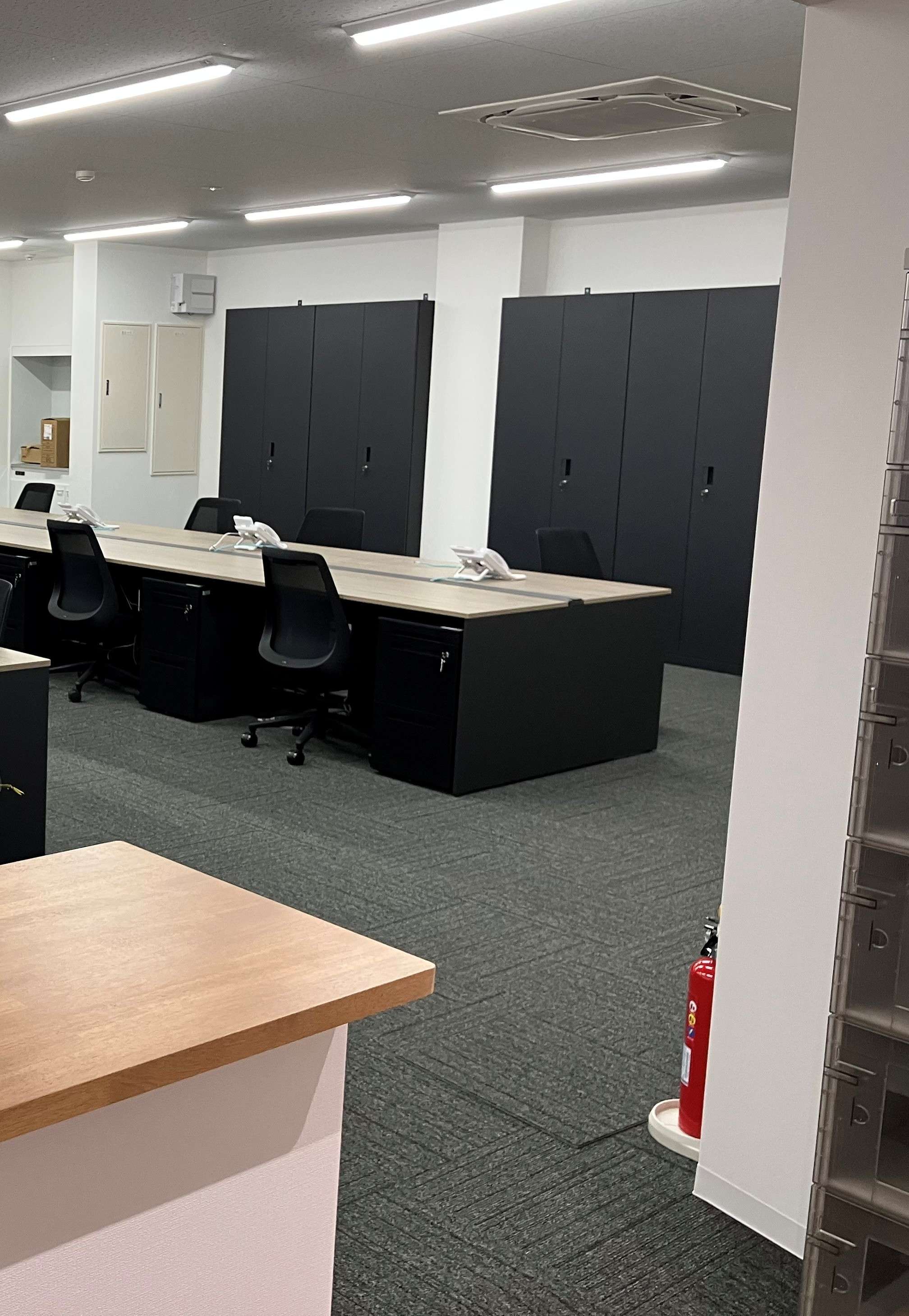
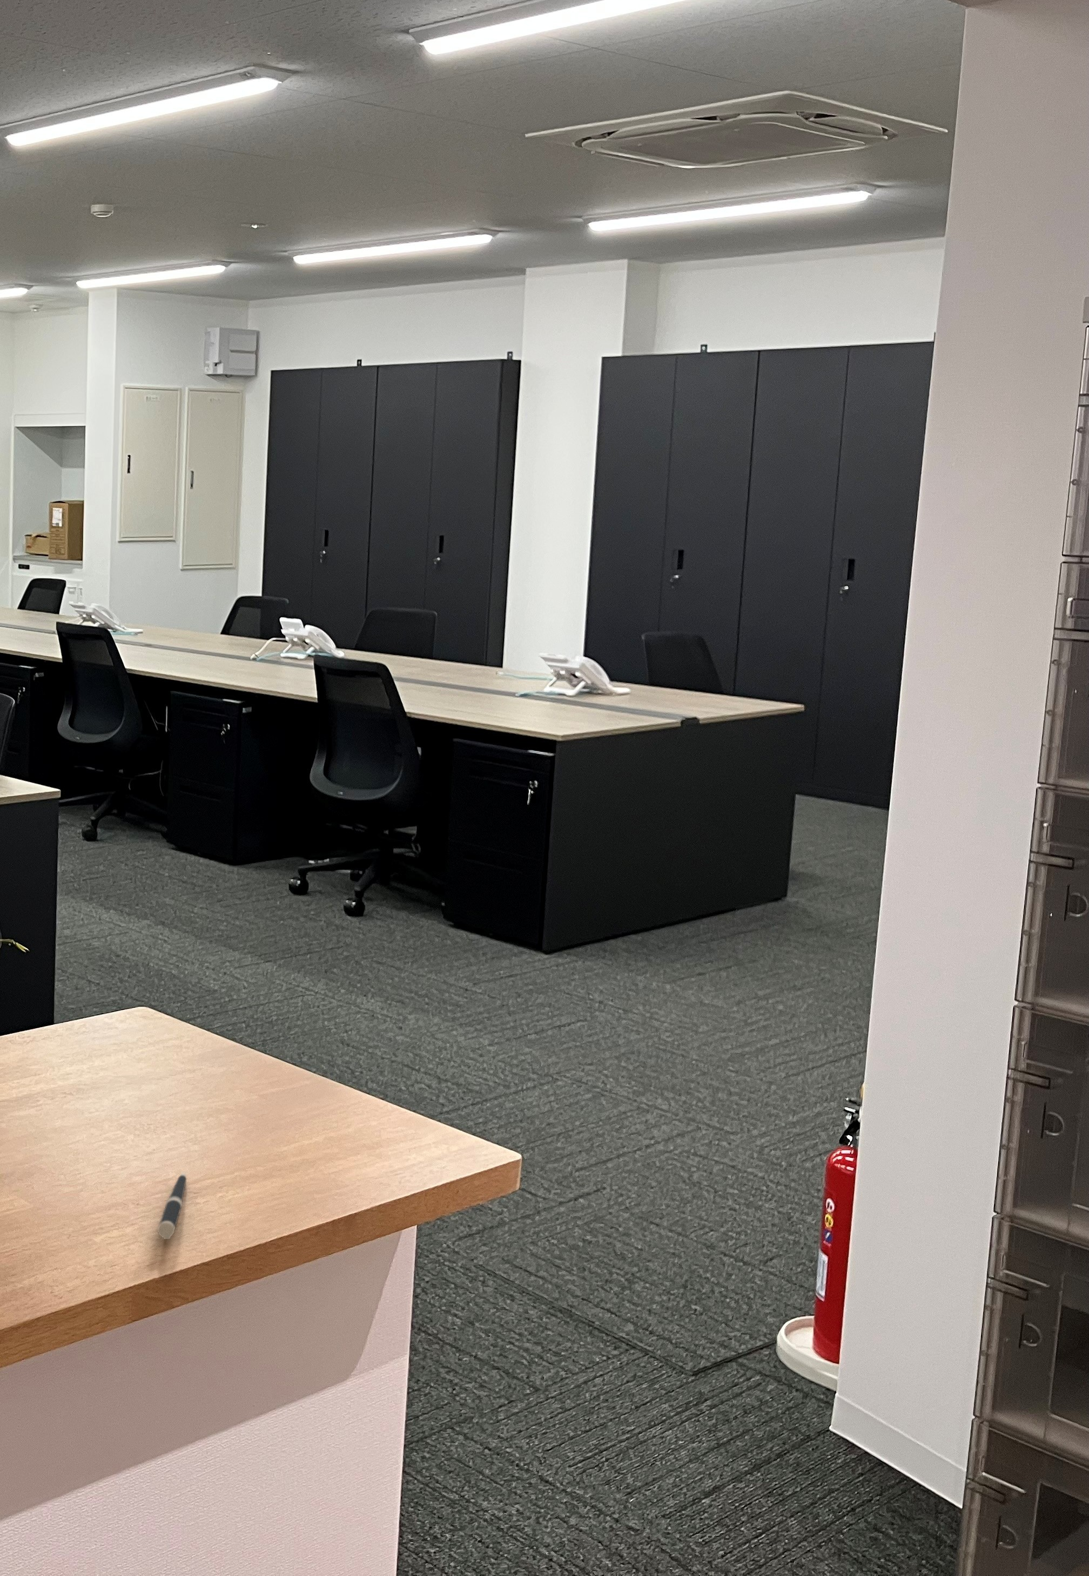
+ pen (176, 1198)
